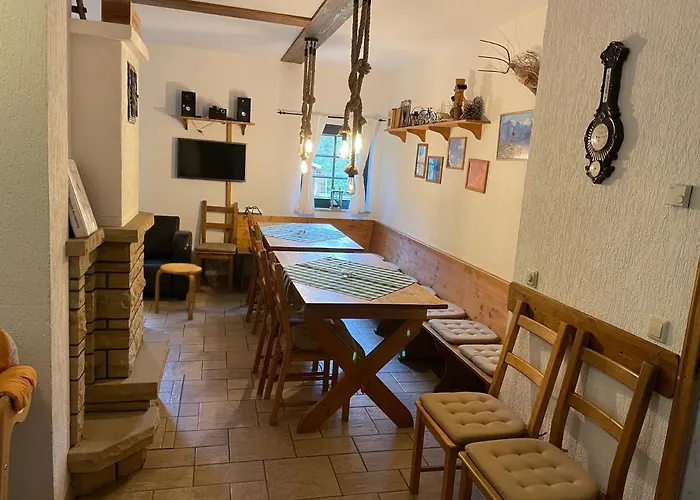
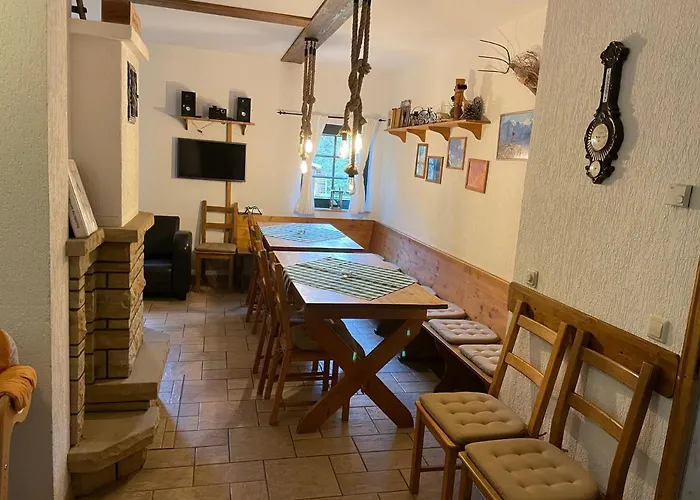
- stool (188, 293)
